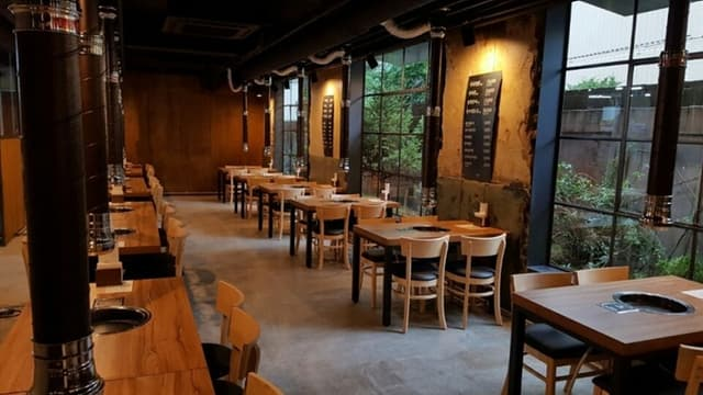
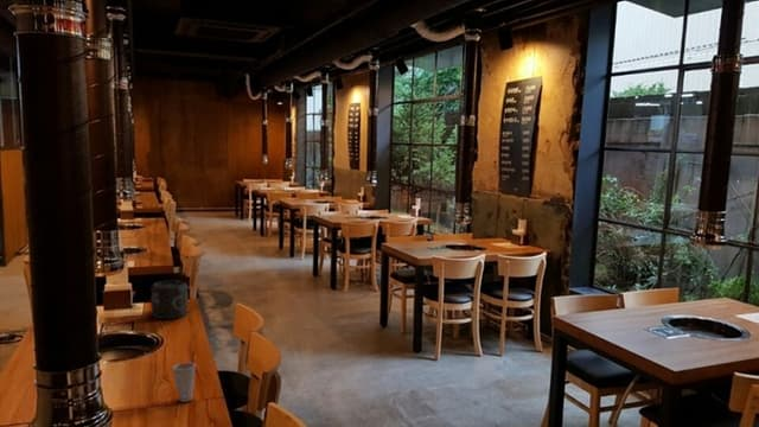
+ cup (184, 381)
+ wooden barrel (170, 299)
